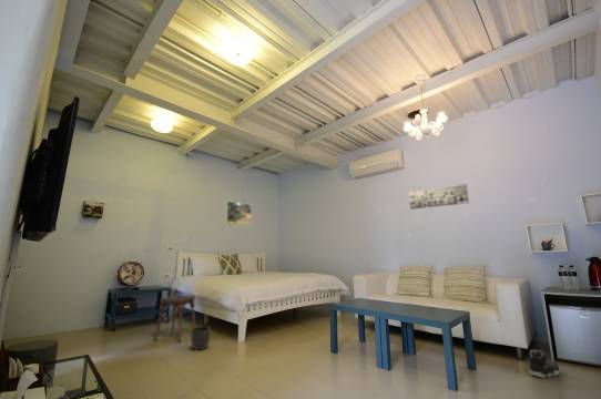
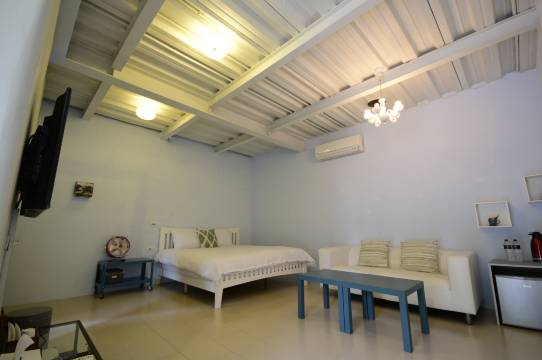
- sneaker (543, 361)
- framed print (238, 214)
- planter (200, 338)
- wall art (436, 197)
- stool (179, 316)
